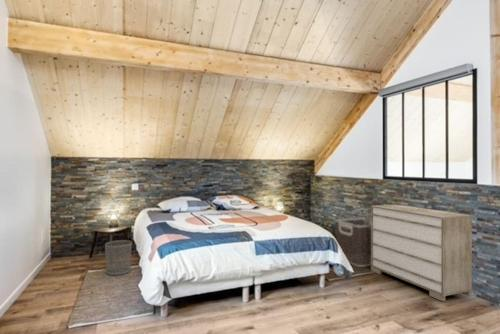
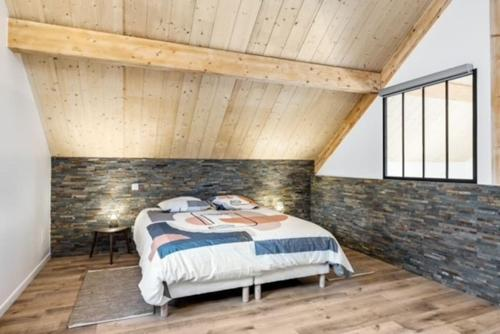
- dresser (415, 245)
- waste bin (118, 257)
- clothes hamper (361, 240)
